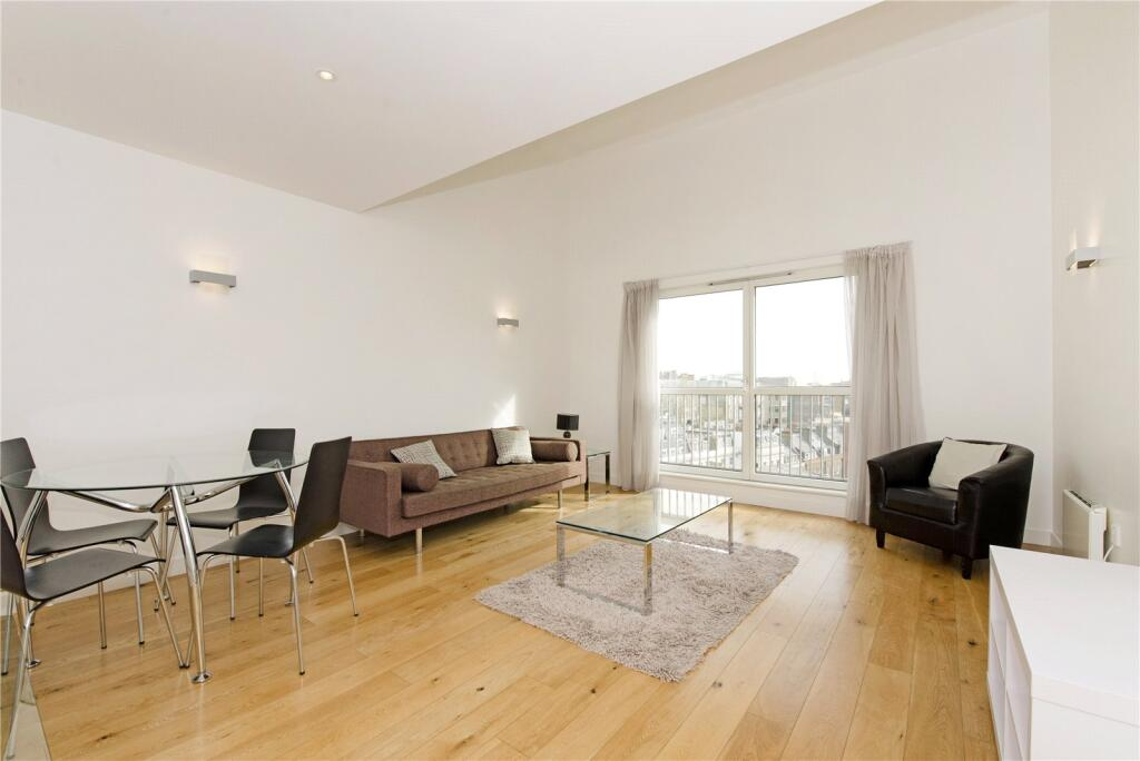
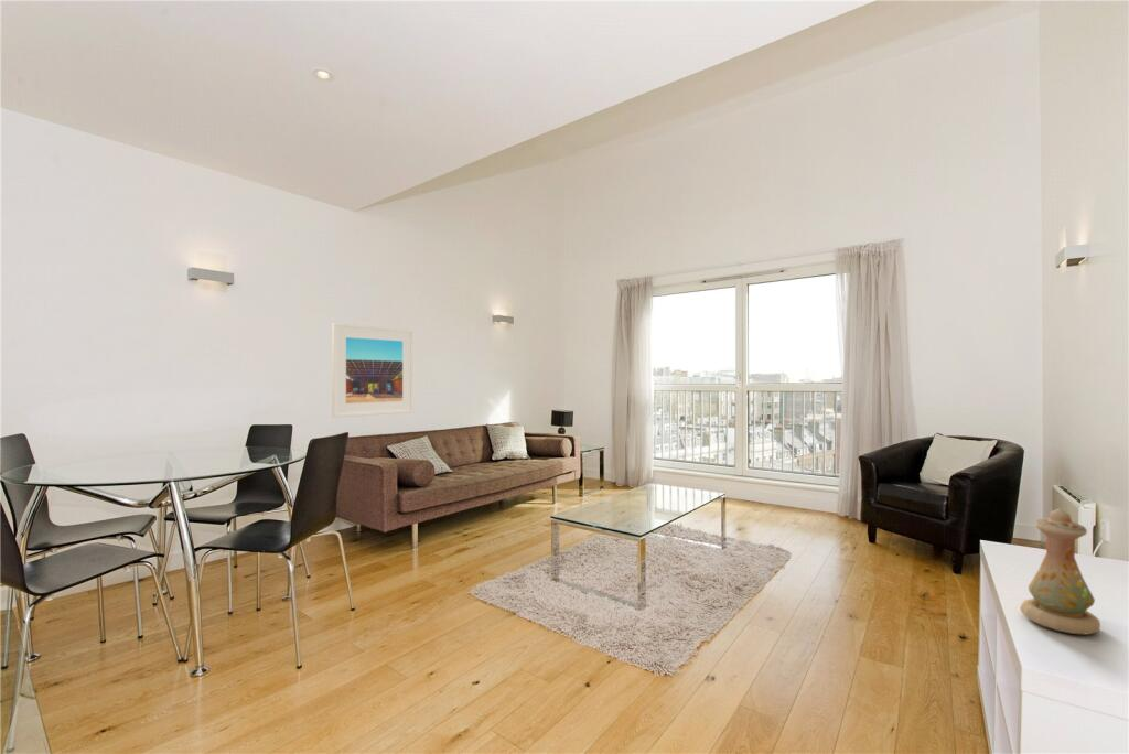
+ vase (1058, 564)
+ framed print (375, 370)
